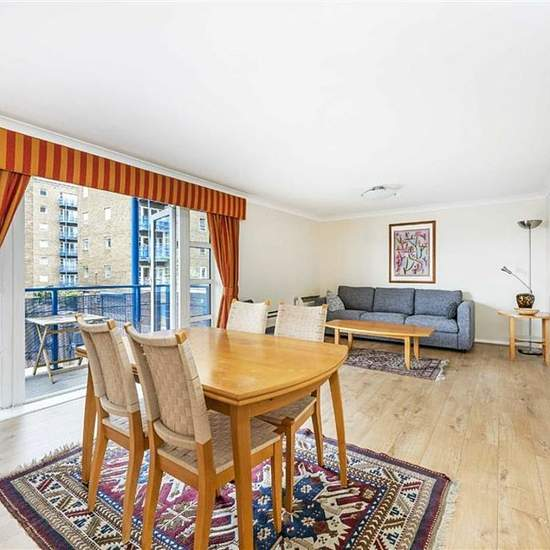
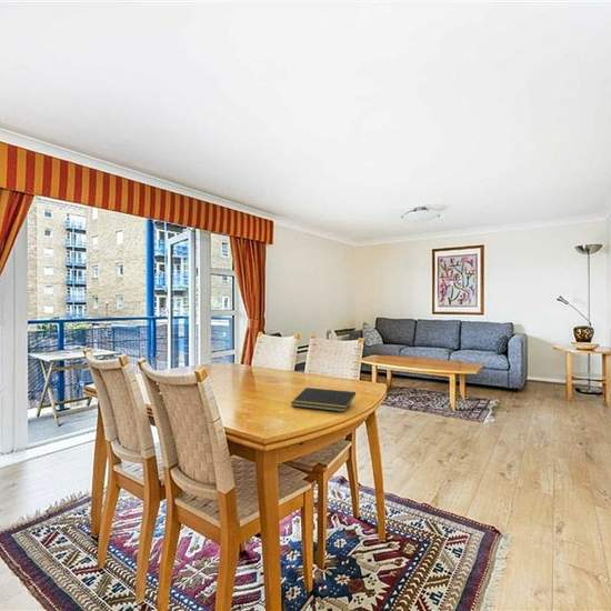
+ notepad (323, 399)
